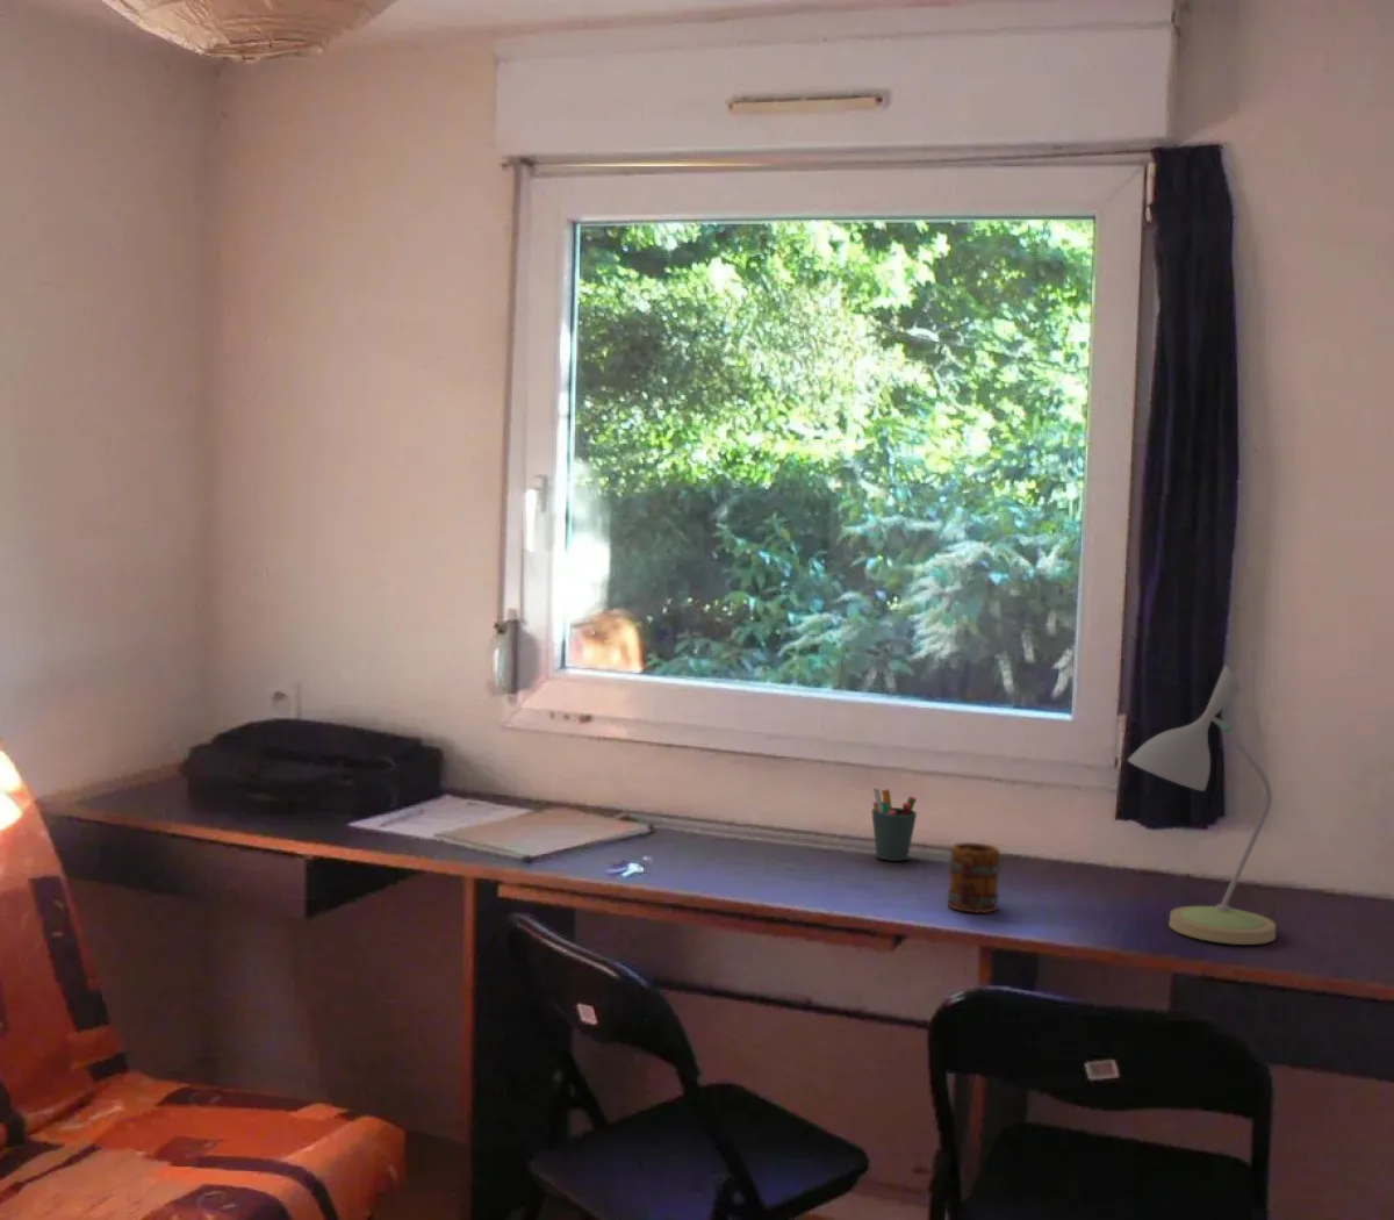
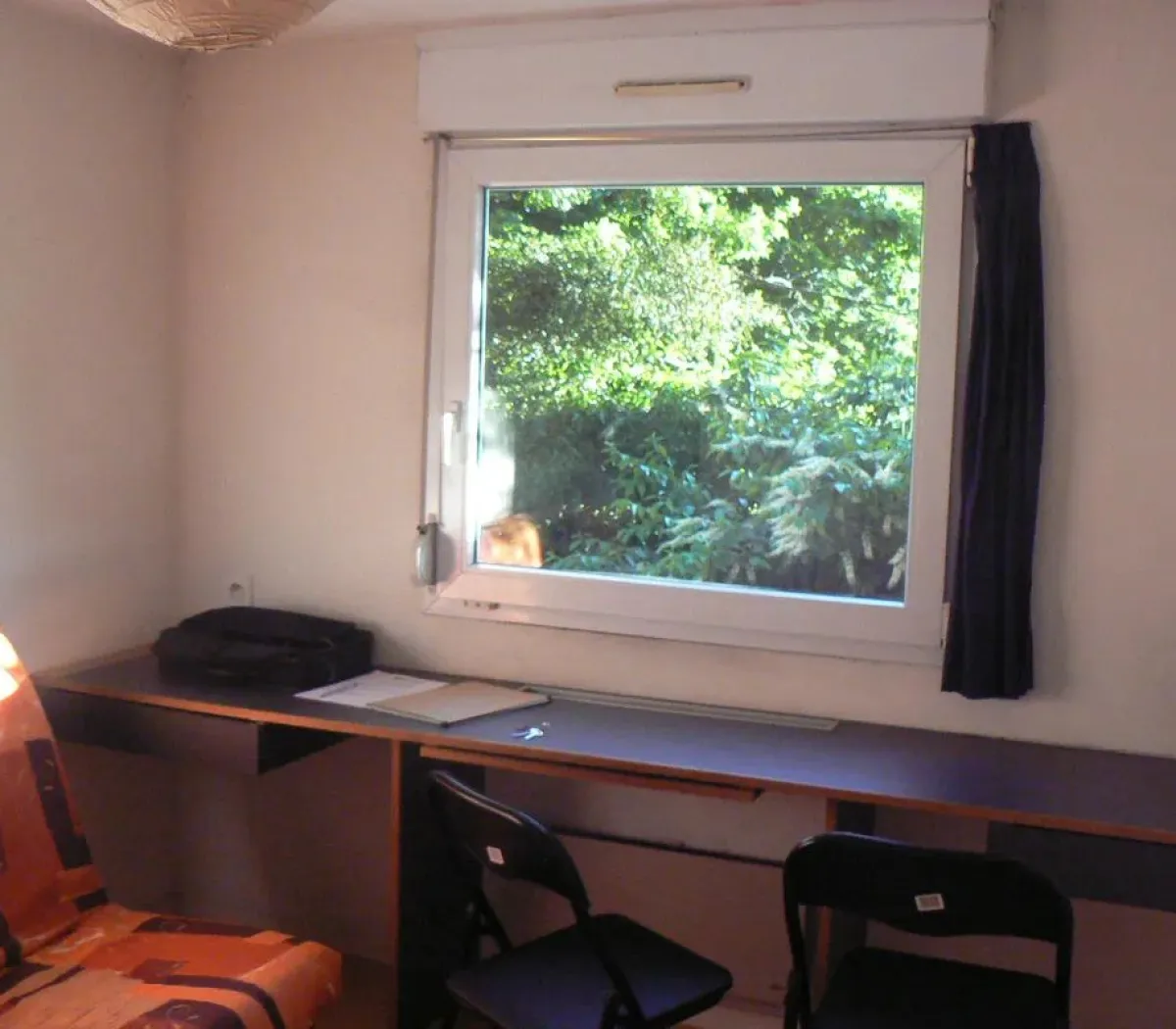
- pen holder (894, 822)
- desk lamp (1203, 790)
- mug (971, 876)
